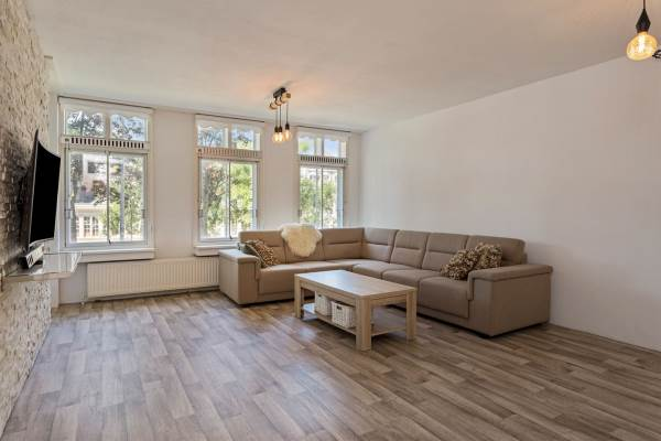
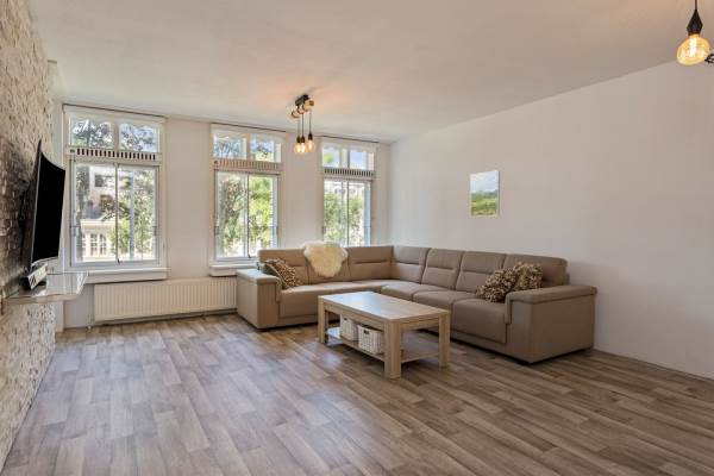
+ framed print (484, 194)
